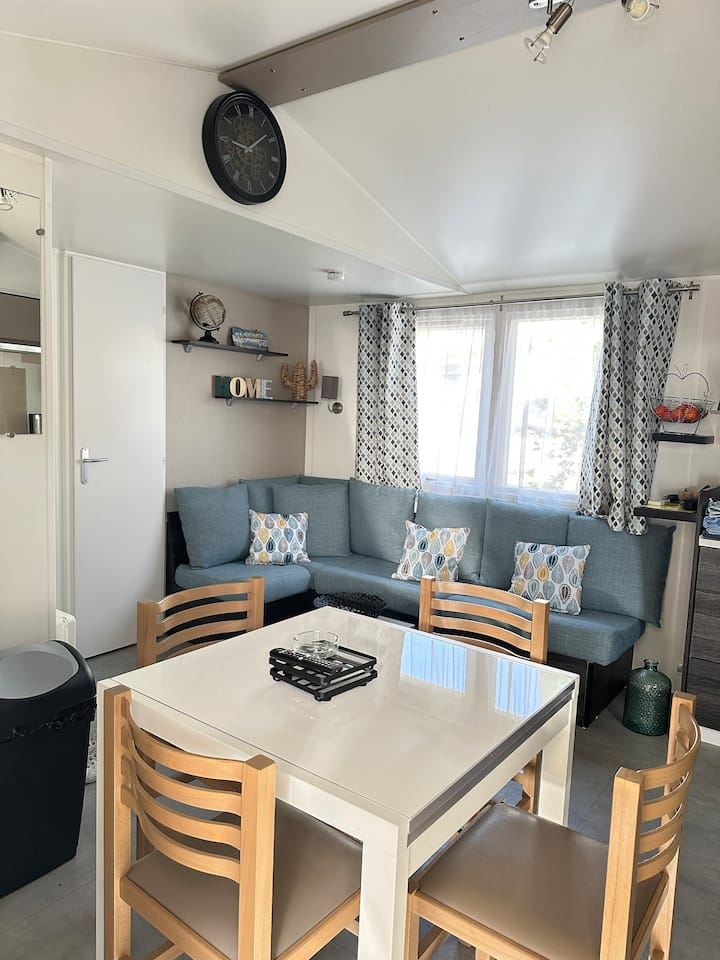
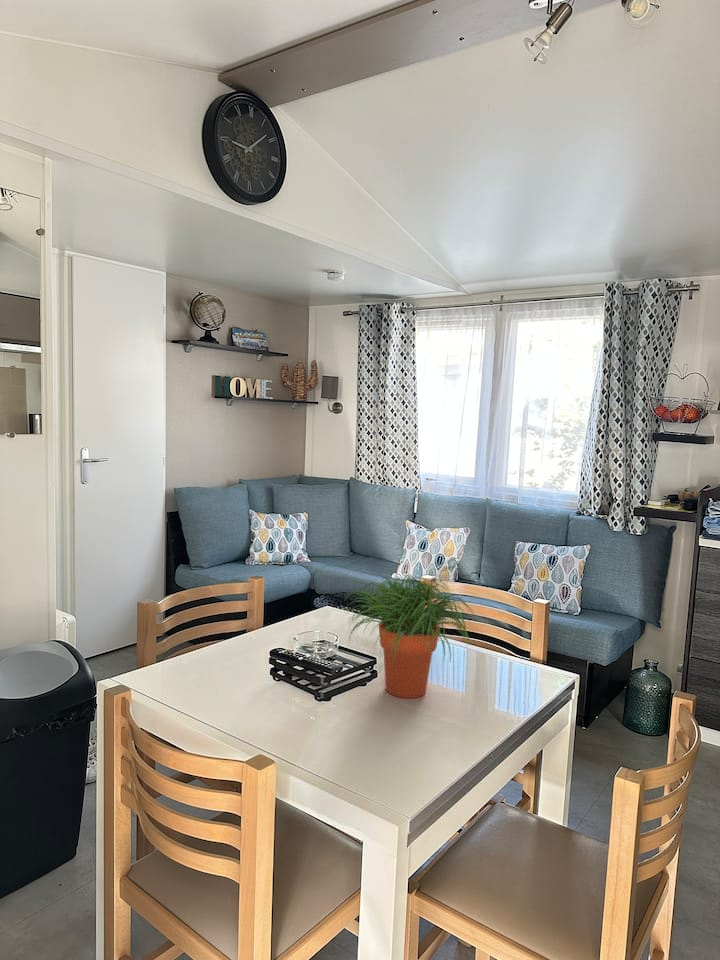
+ potted plant (410, 634)
